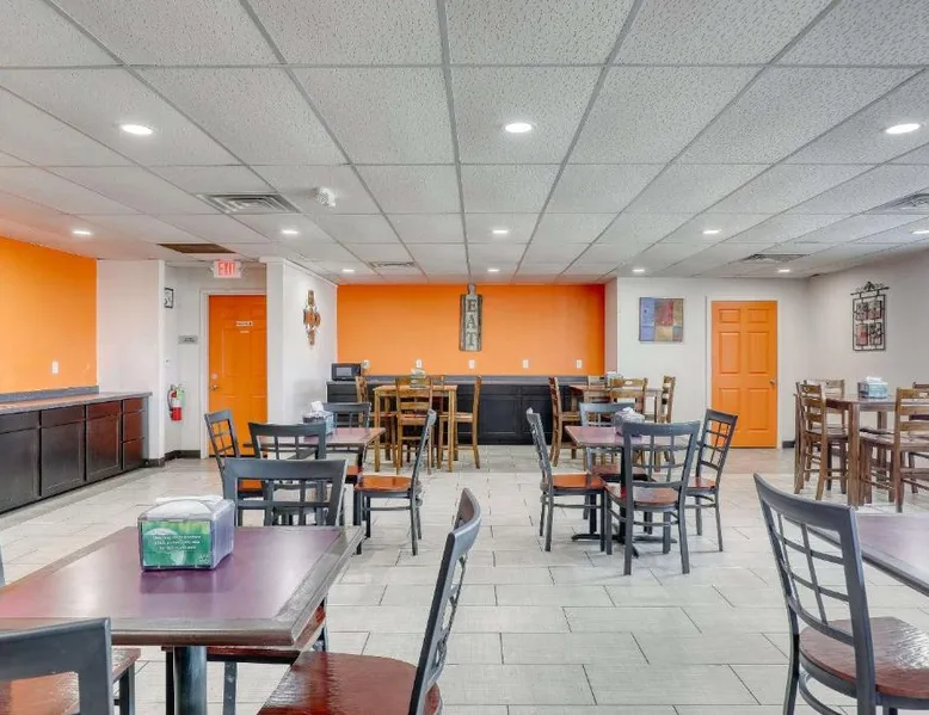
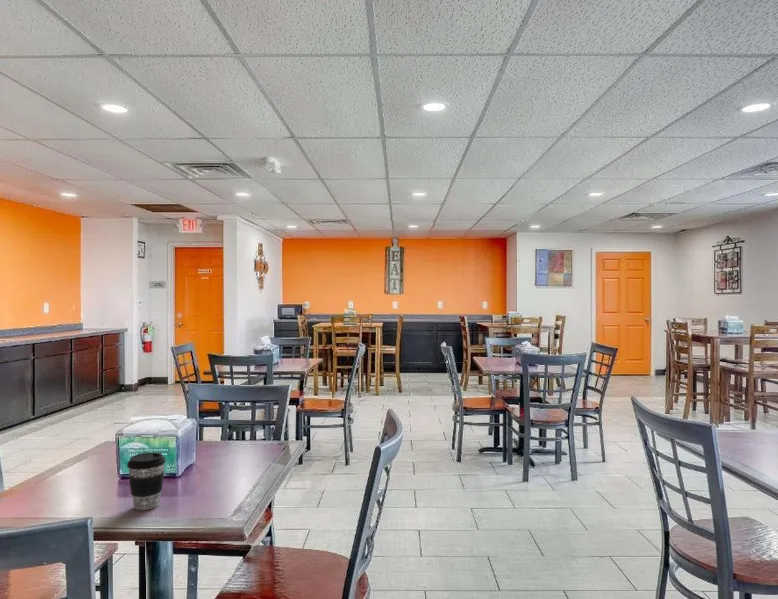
+ coffee cup (146, 481)
